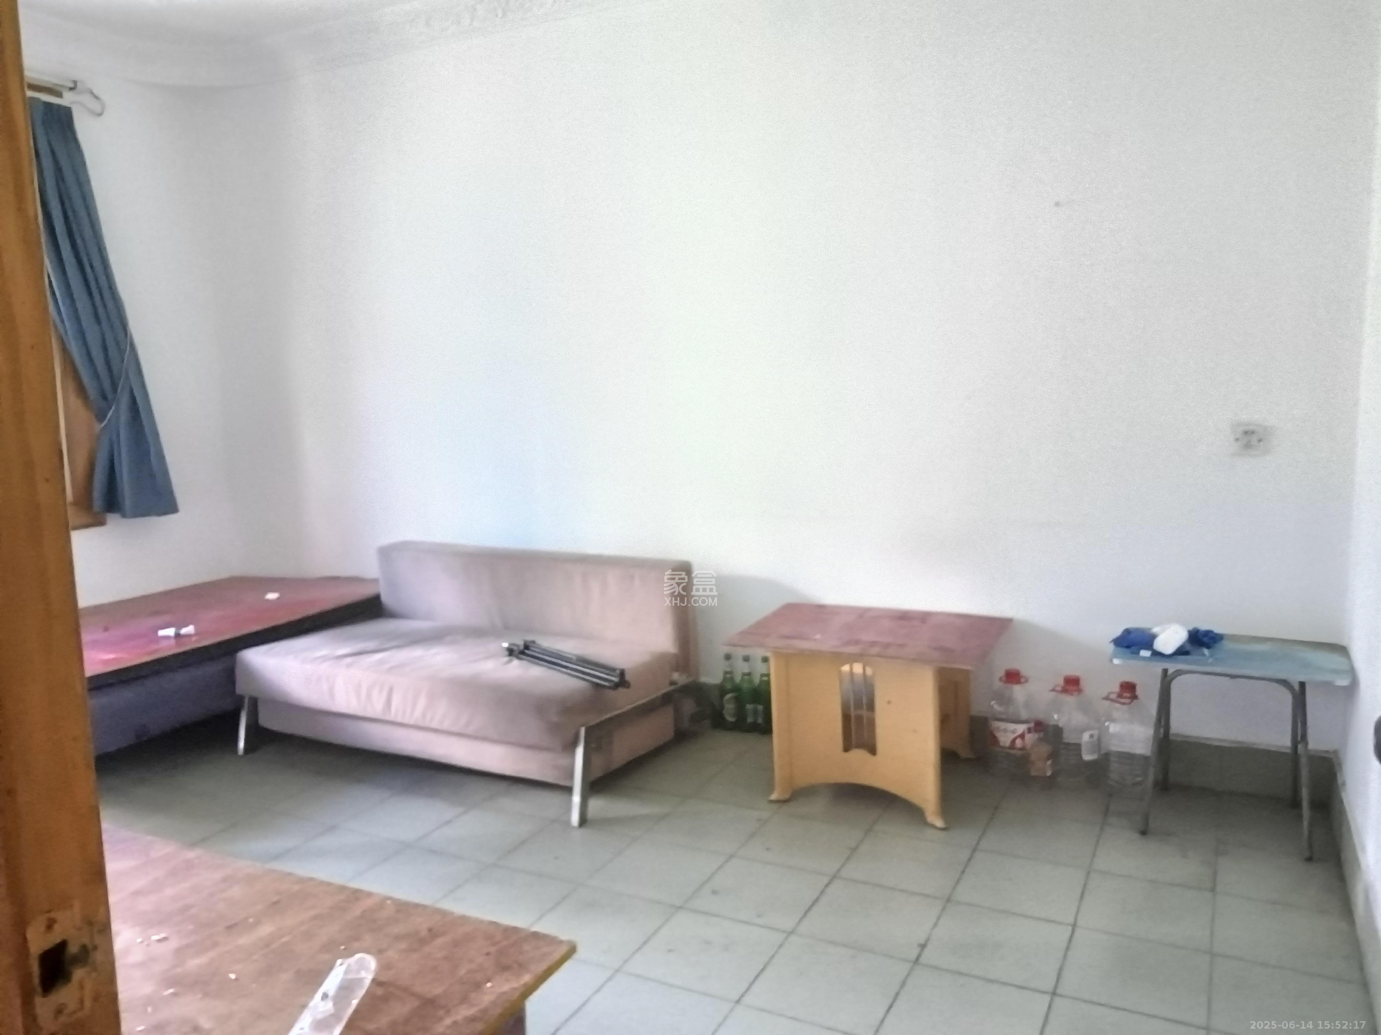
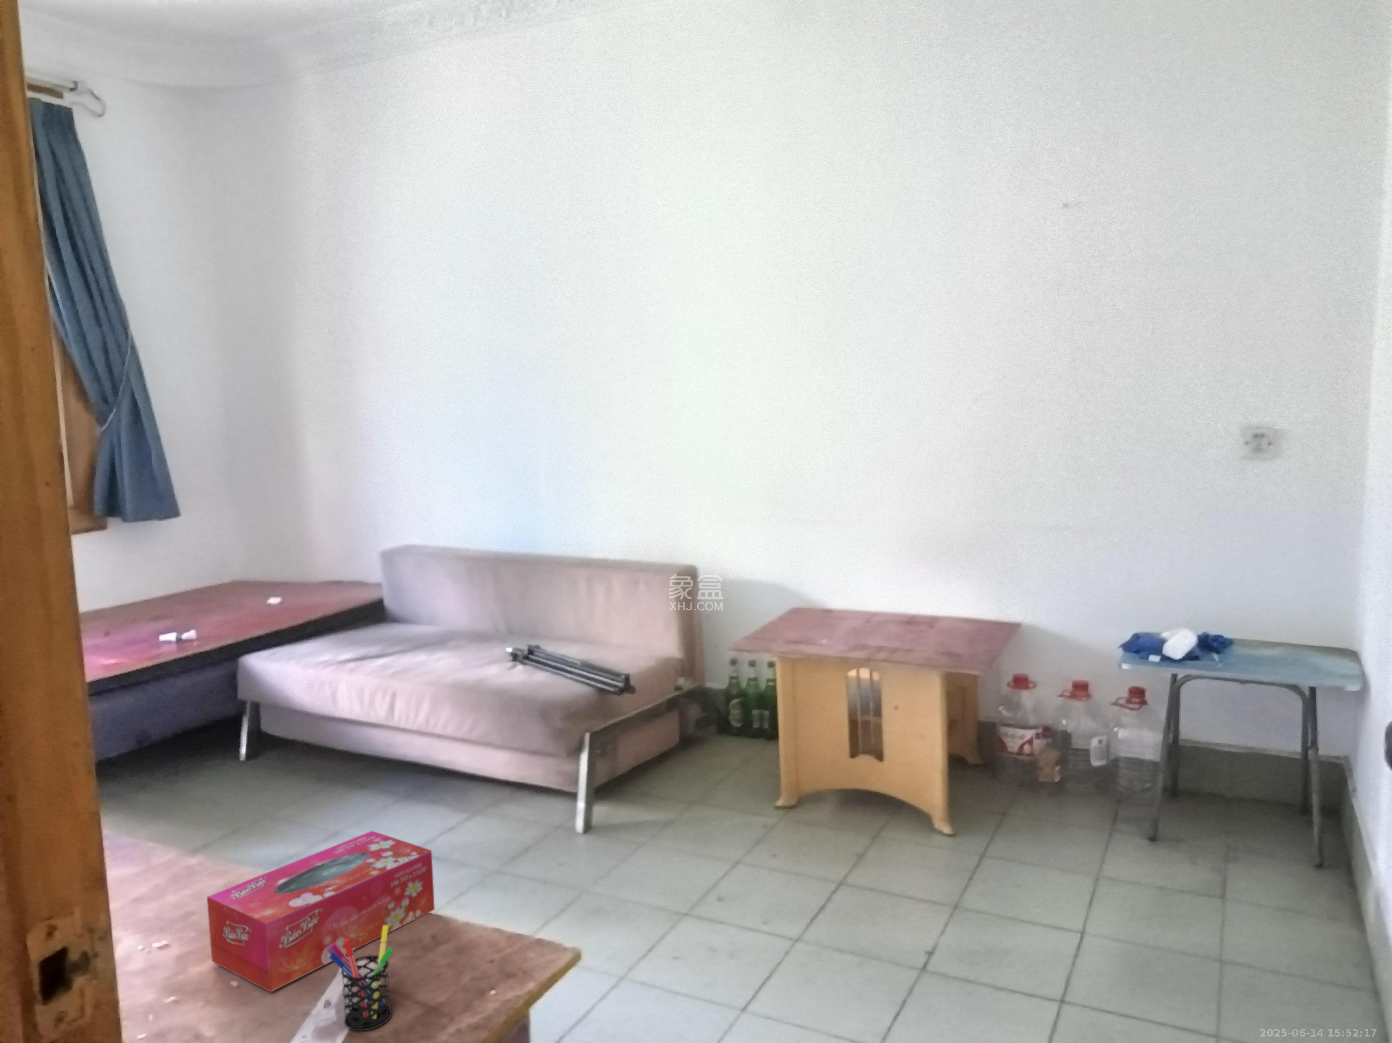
+ pen holder (367, 975)
+ tissue box (327, 904)
